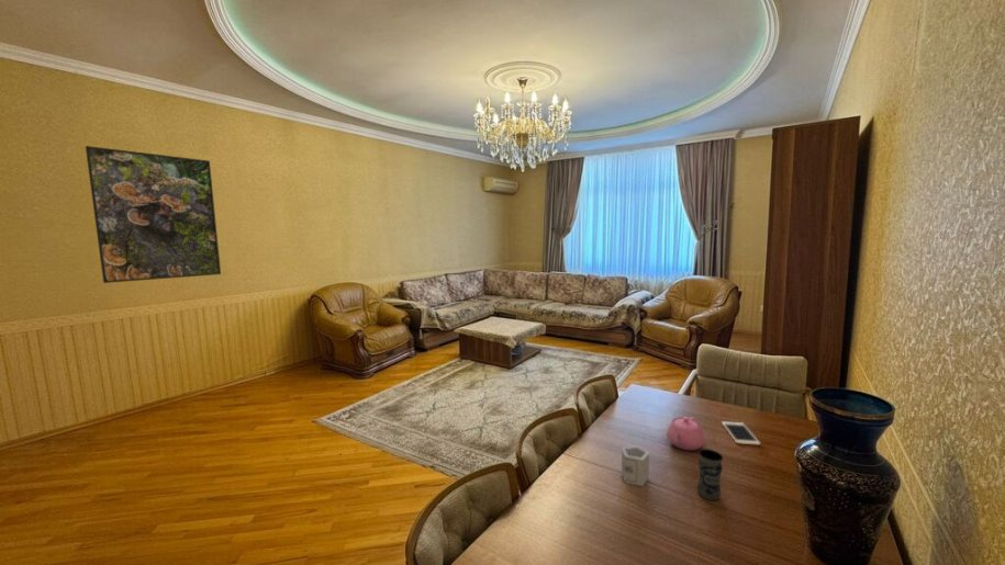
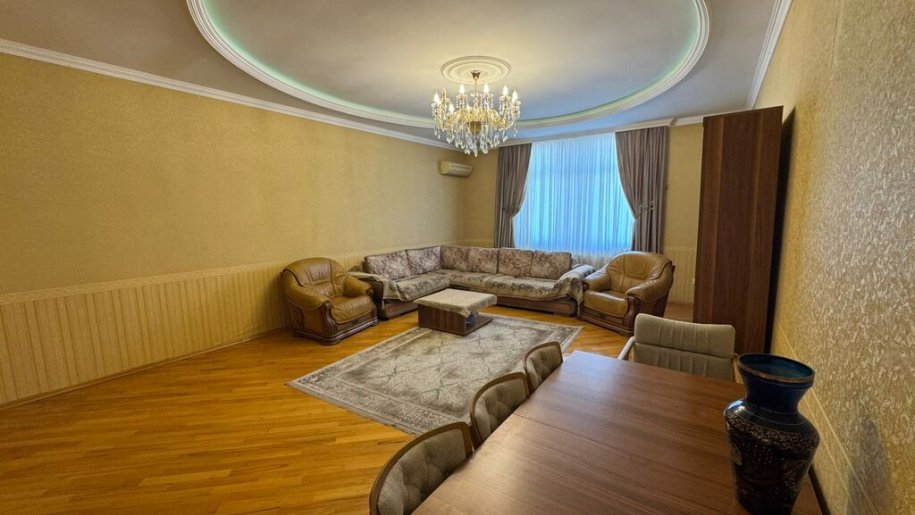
- cell phone (739, 432)
- teapot (684, 431)
- jar (710, 474)
- cup (636, 464)
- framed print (160, 217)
